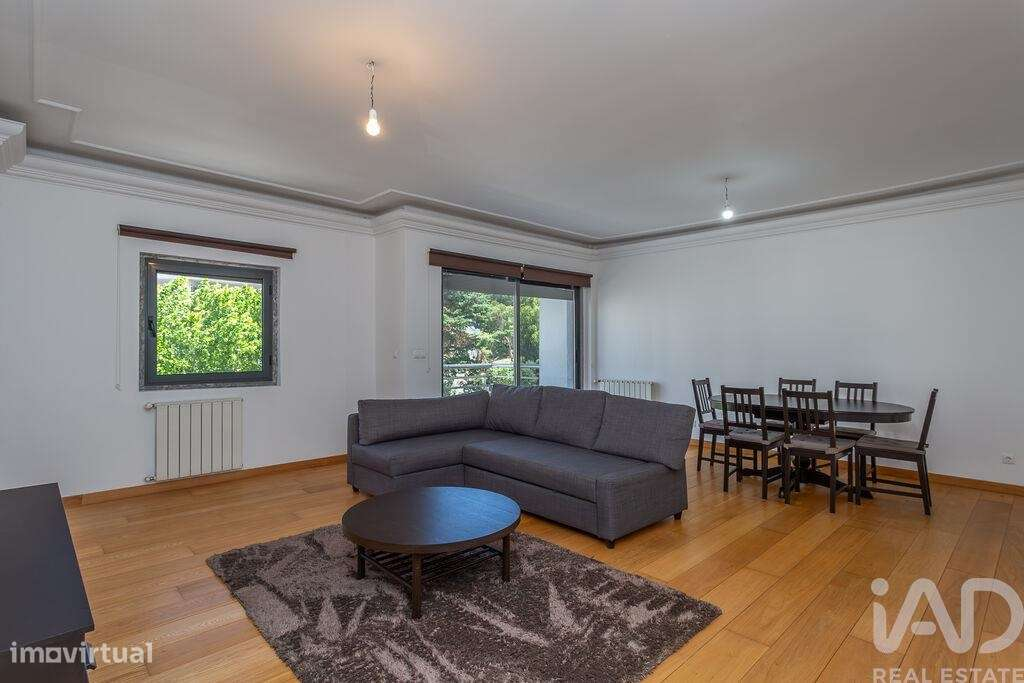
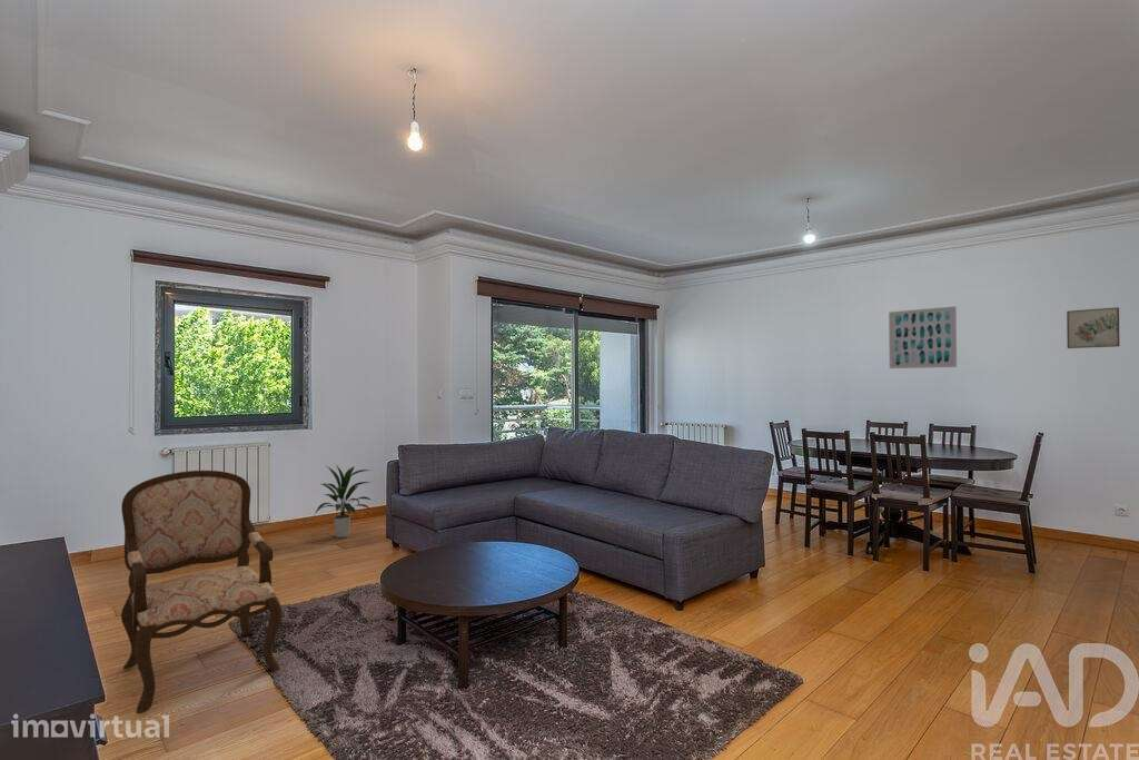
+ wall art (921, 338)
+ indoor plant (343, 499)
+ wall art (1092, 328)
+ armchair (200, 573)
